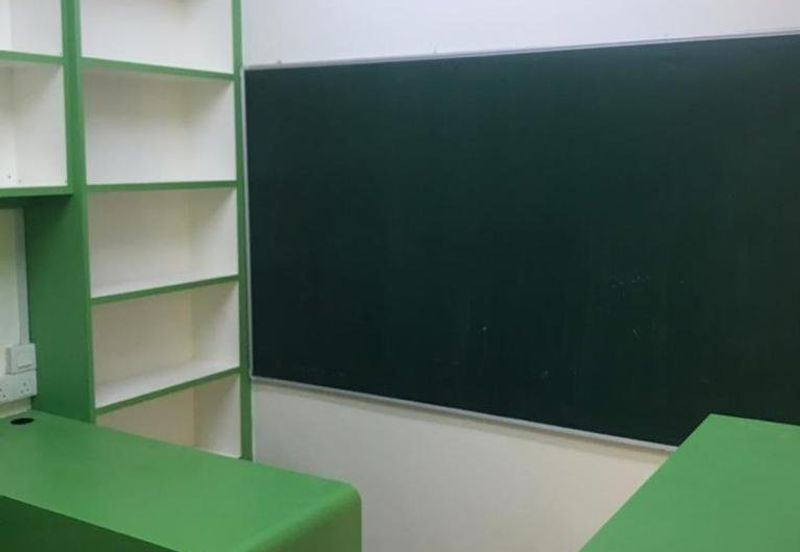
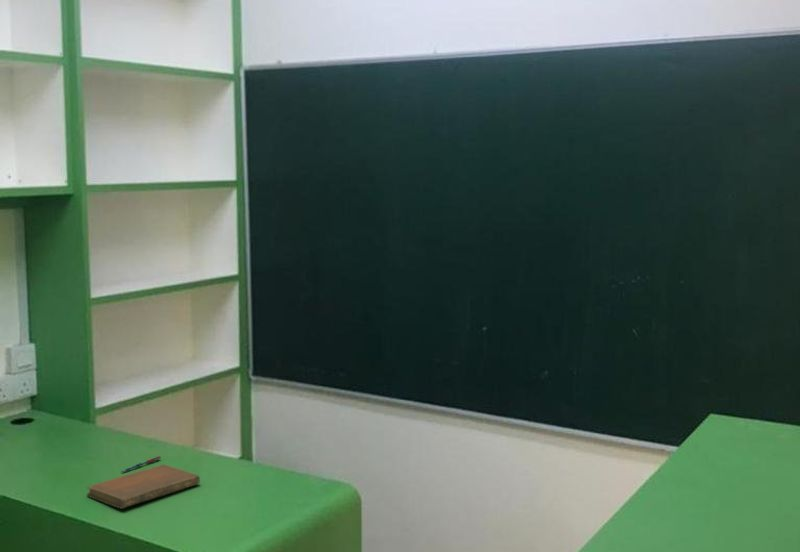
+ pen (141, 463)
+ notebook (144, 485)
